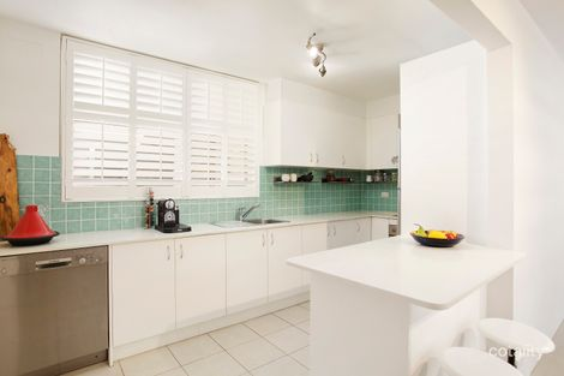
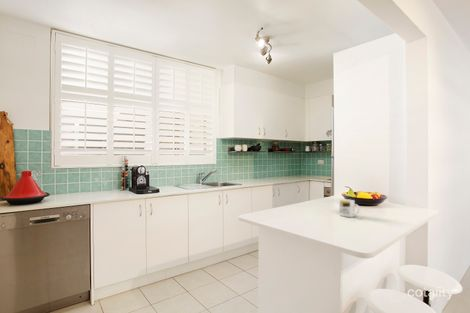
+ mug (349, 208)
